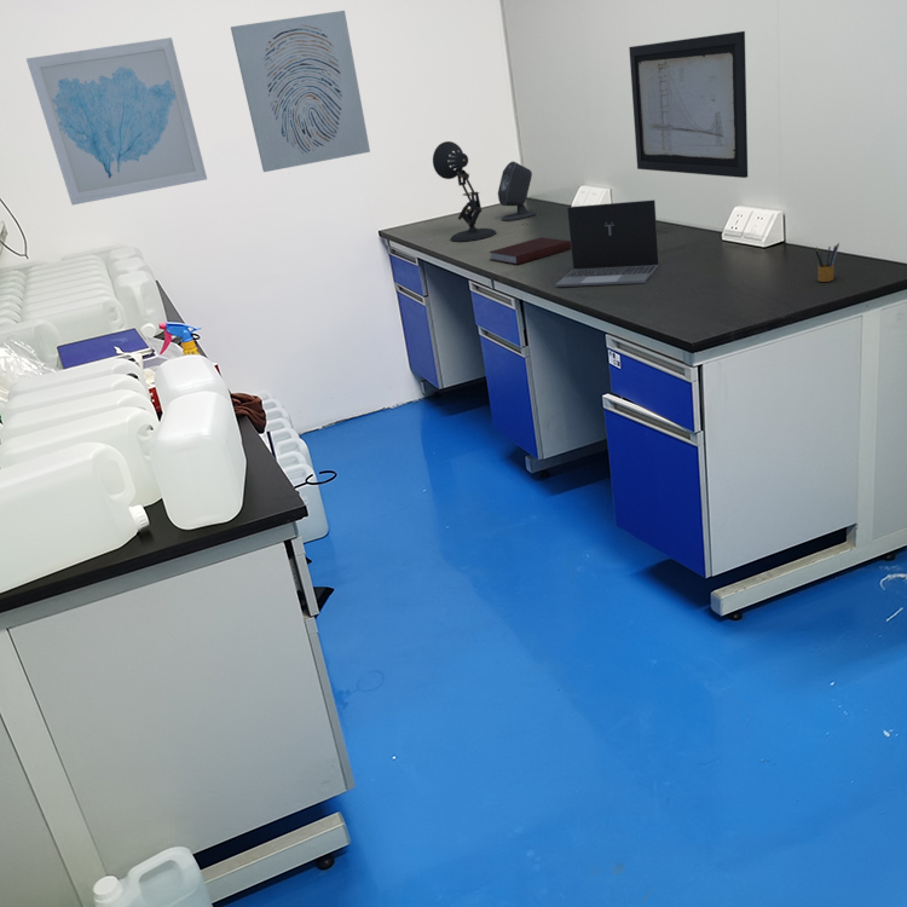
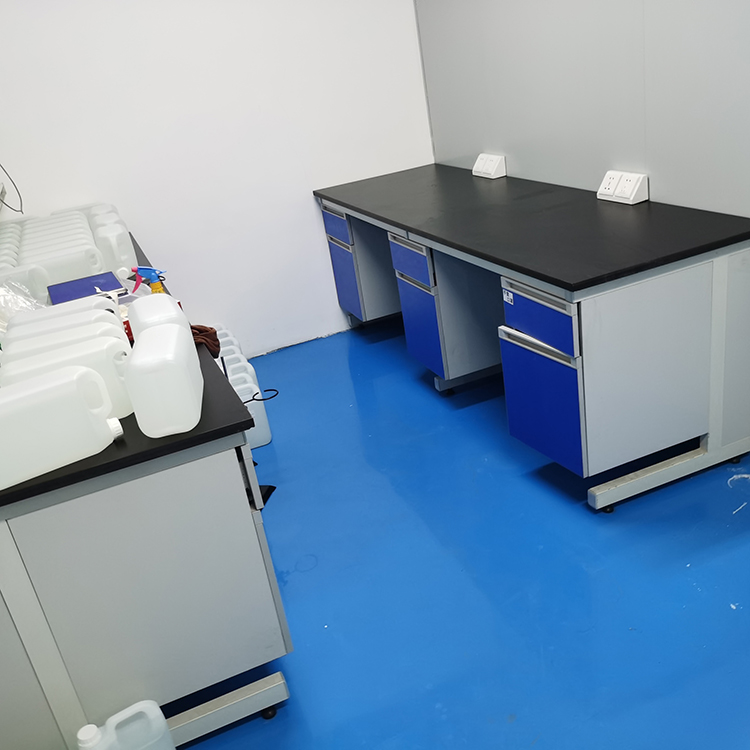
- wall art (684, 108)
- desk lamp (464, 189)
- laptop (605, 243)
- speaker (515, 189)
- wall art (121, 121)
- pencil box (825, 264)
- wall art (302, 92)
- notebook (530, 250)
